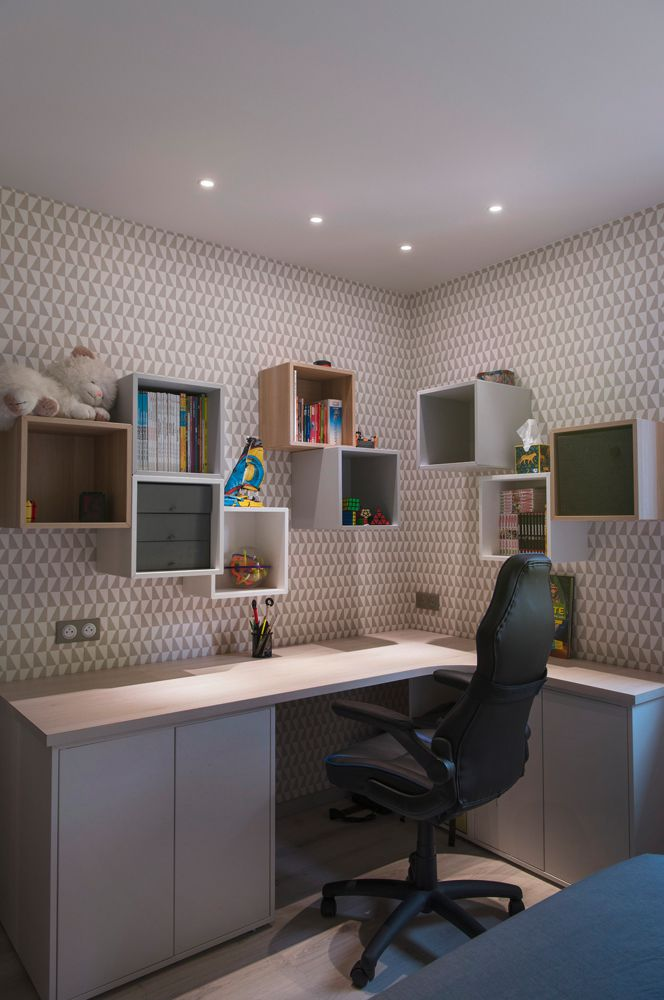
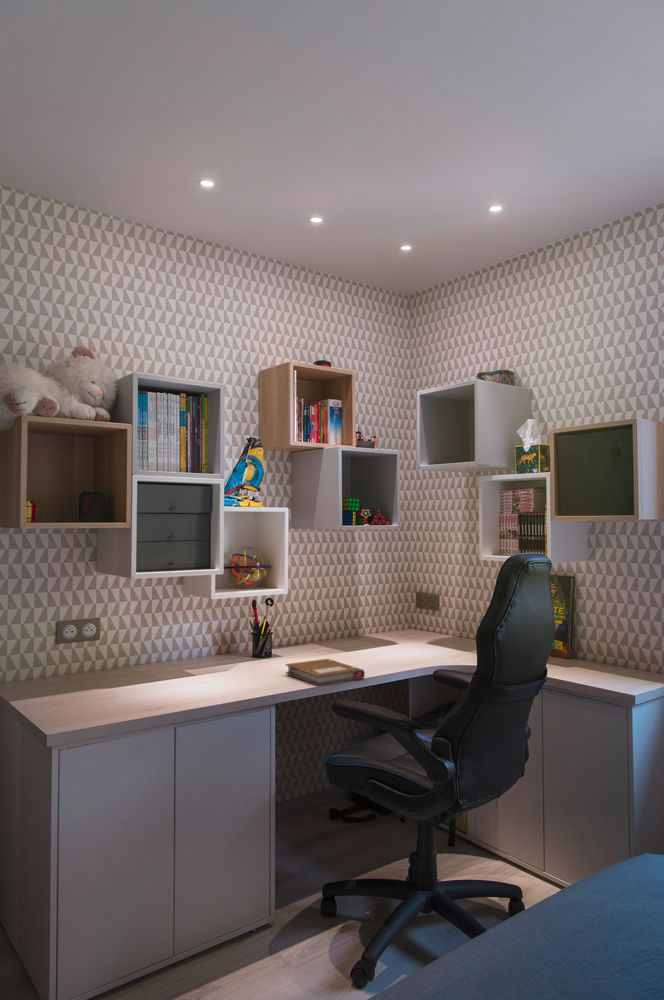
+ notebook (325, 671)
